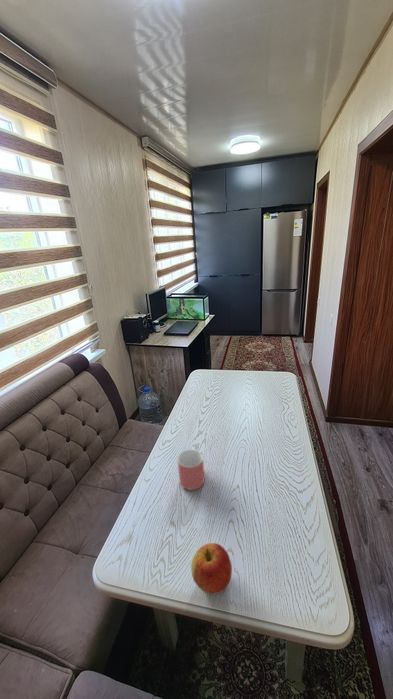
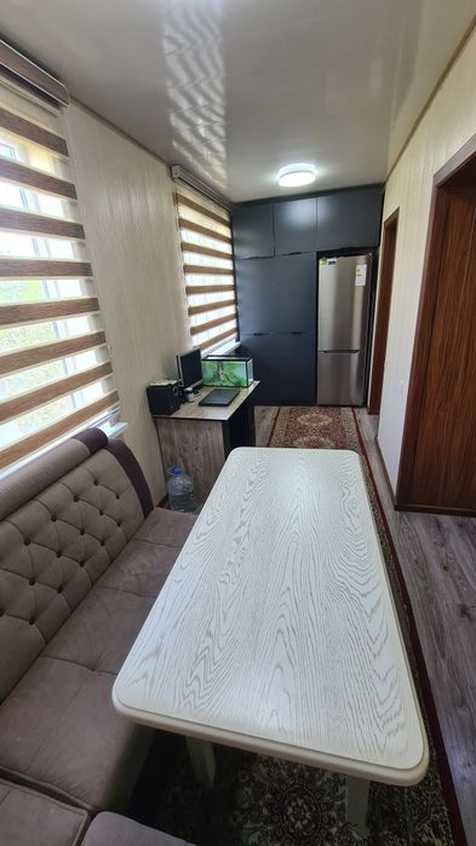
- apple (211, 567)
- mug (192, 466)
